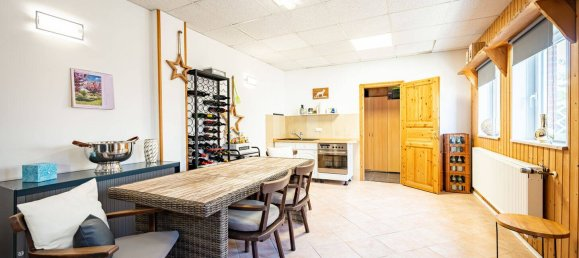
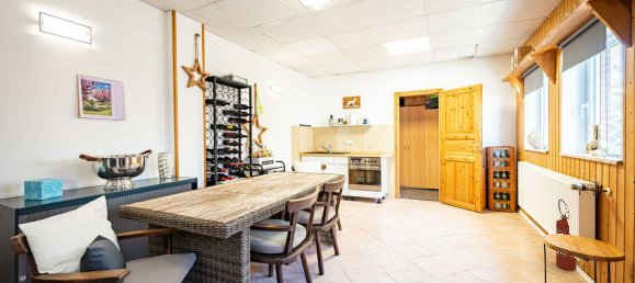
+ fire extinguisher (564, 233)
